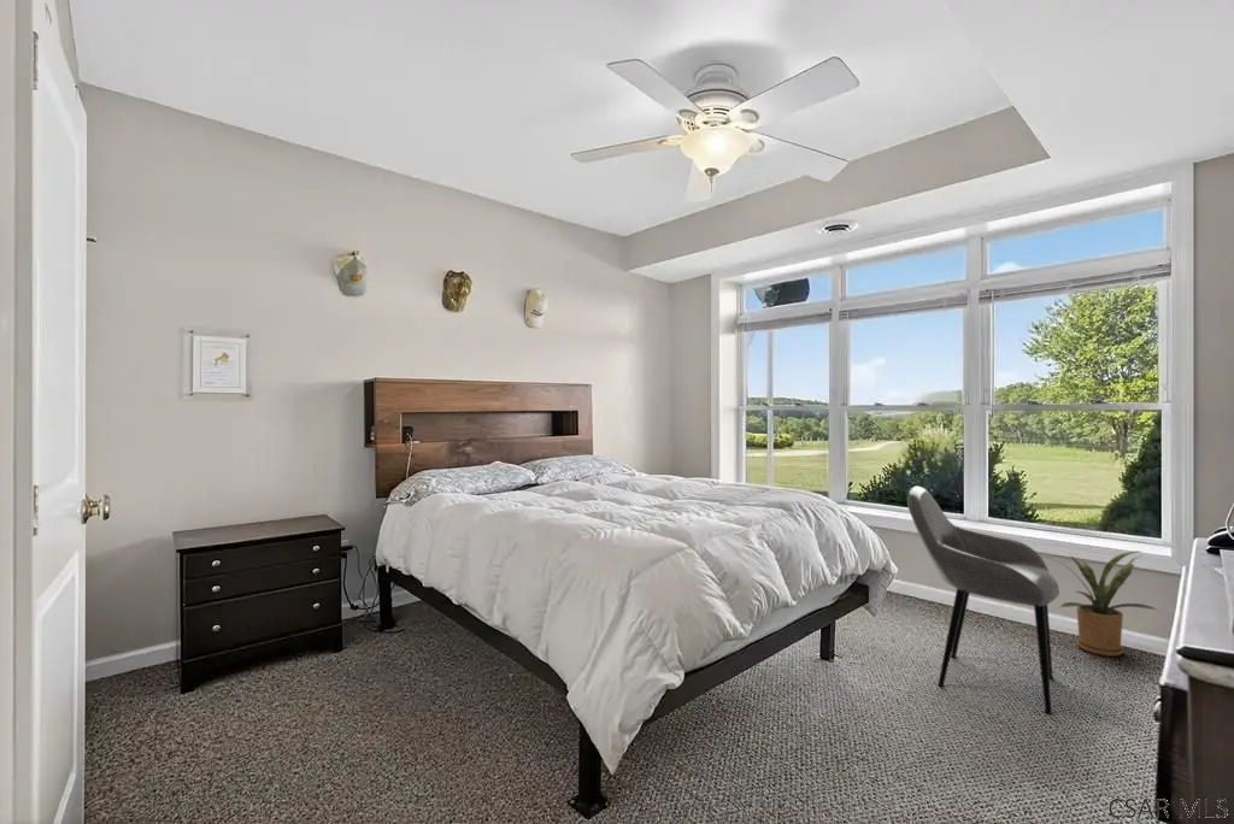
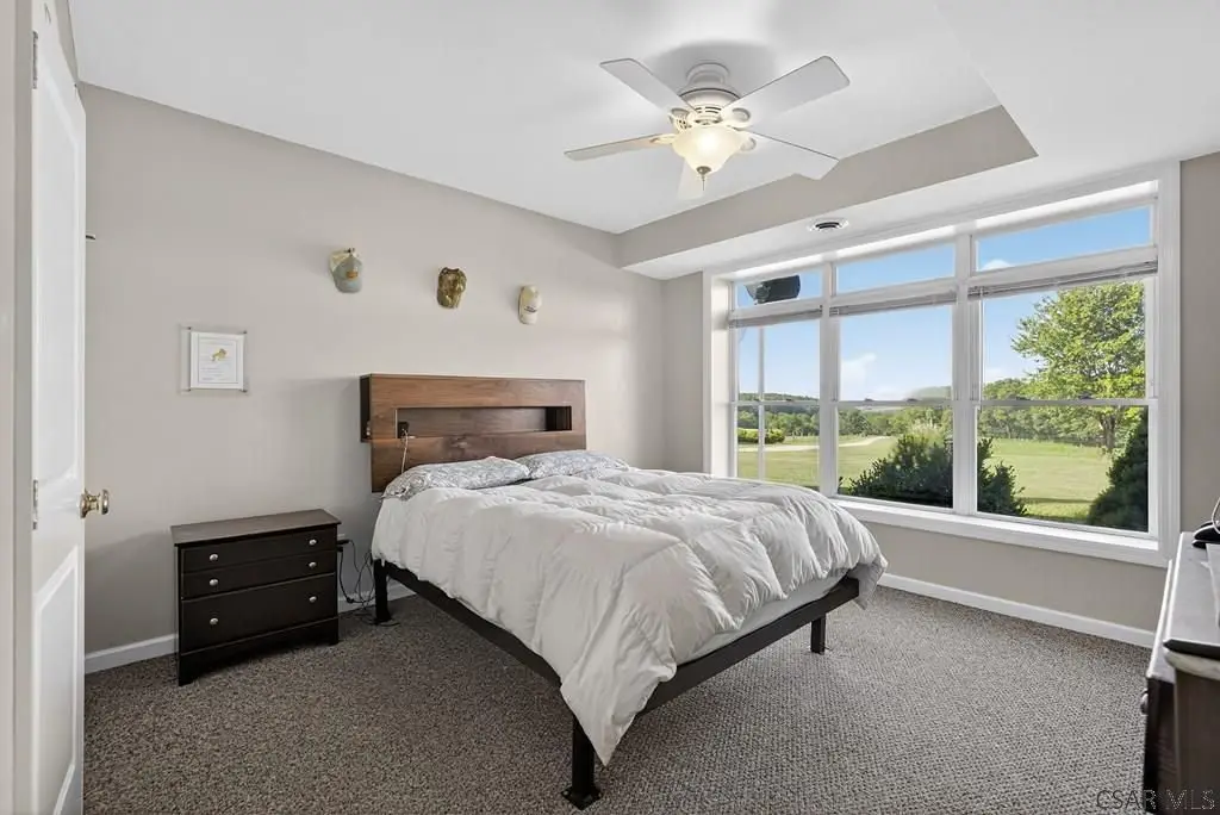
- armchair (981, 584)
- house plant (1097, 596)
